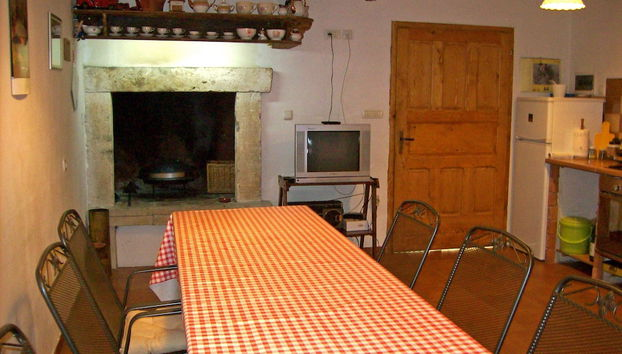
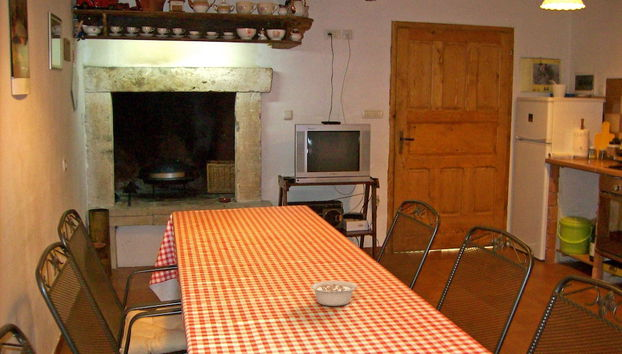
+ legume (335, 292)
